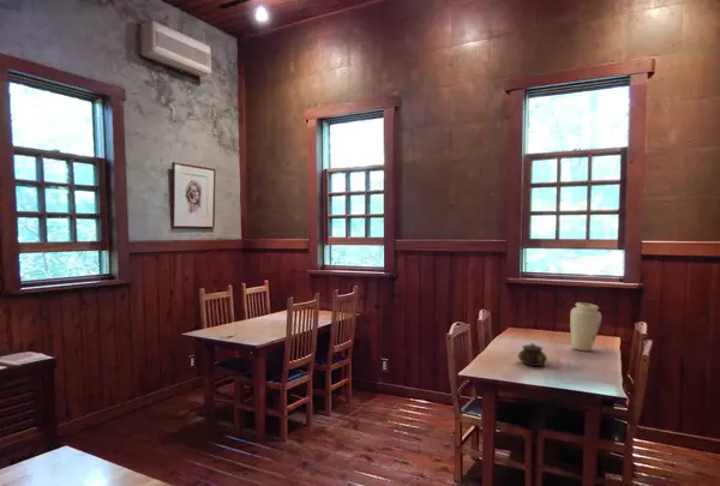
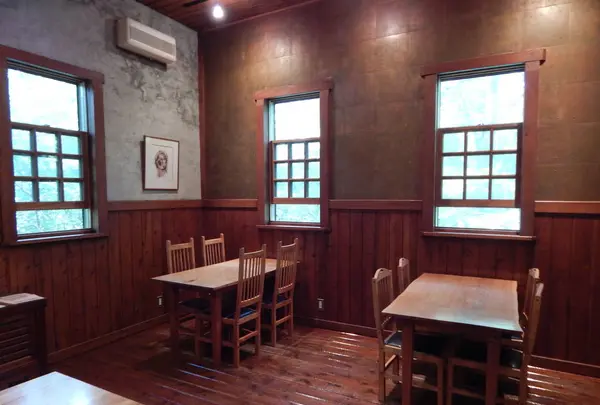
- teapot (532, 353)
- vase (584, 326)
